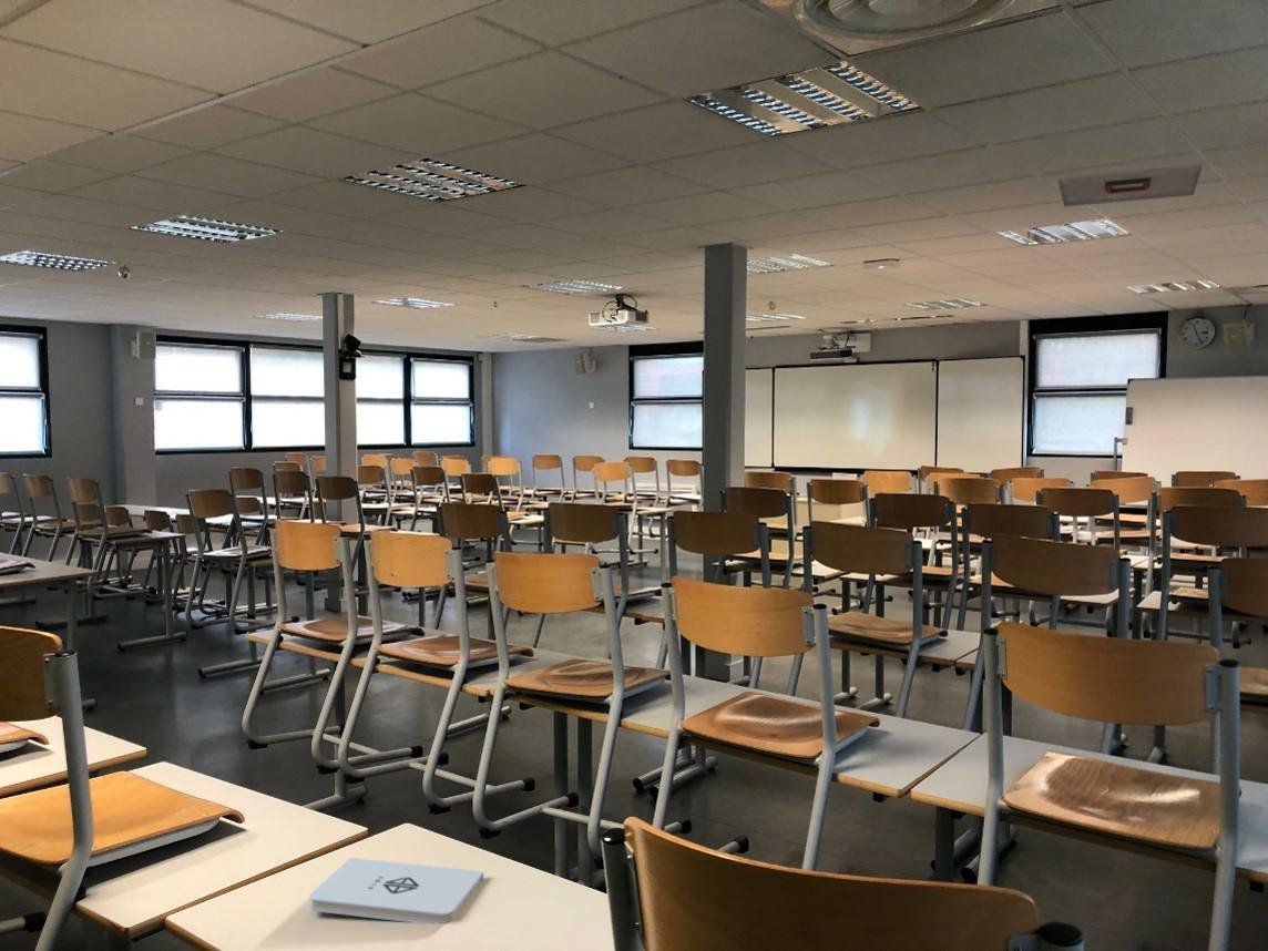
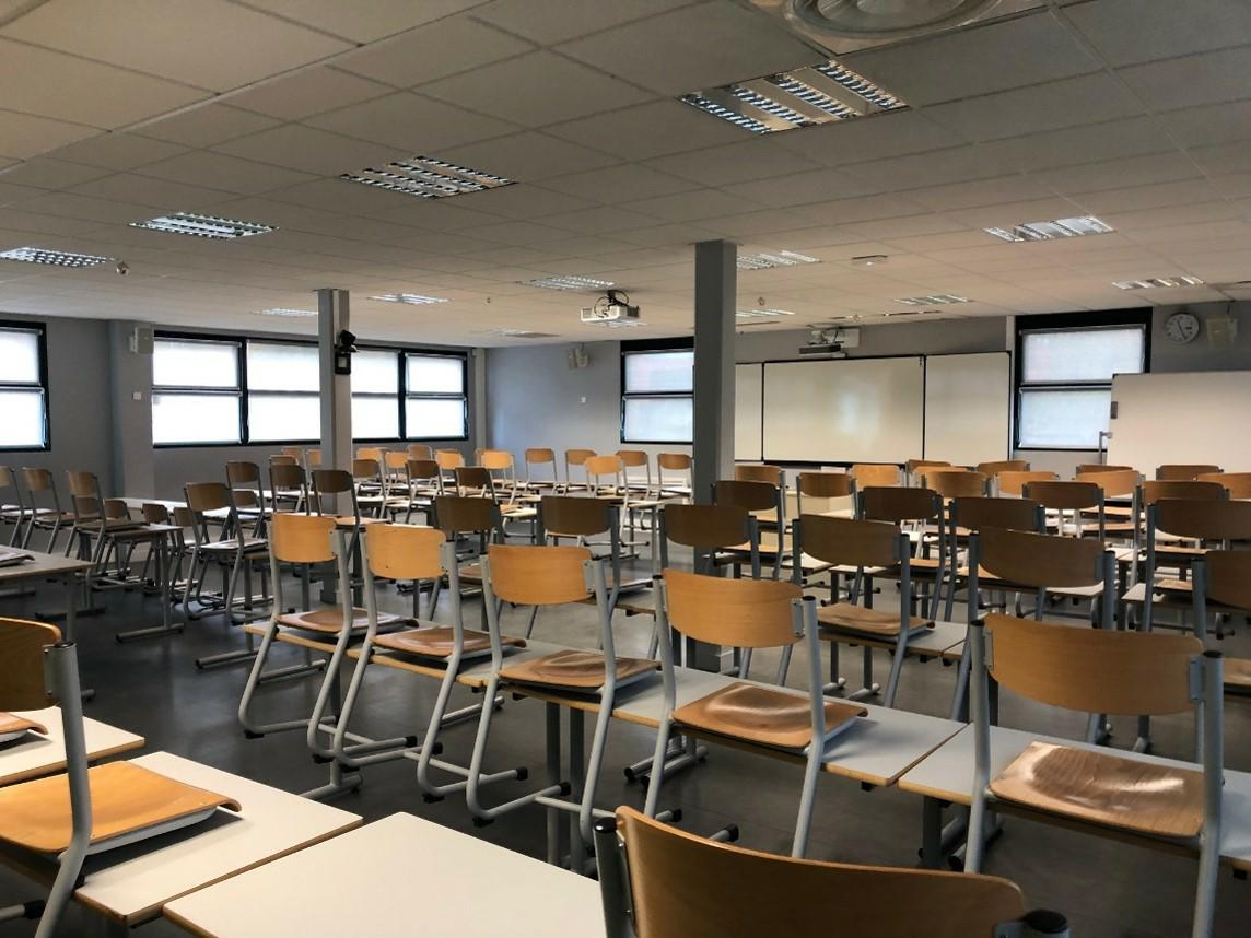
- ceiling vent (1127, 186)
- notepad (397, 890)
